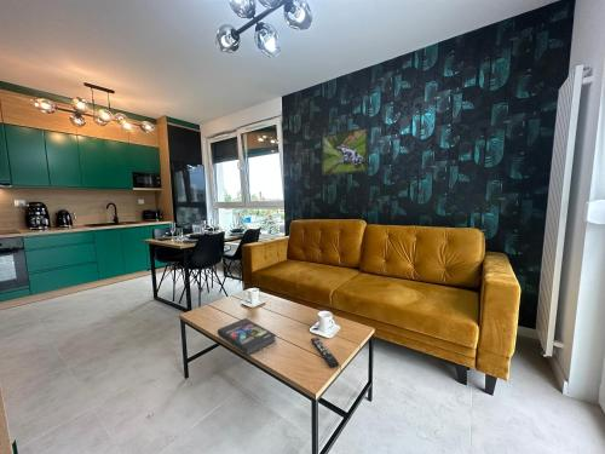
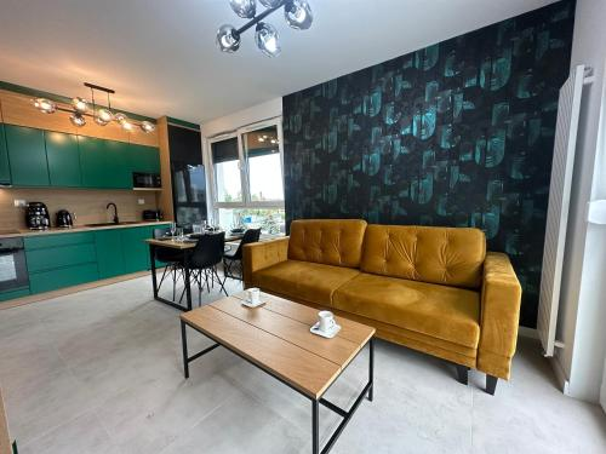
- book (246, 334)
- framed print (342, 153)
- remote control (323, 350)
